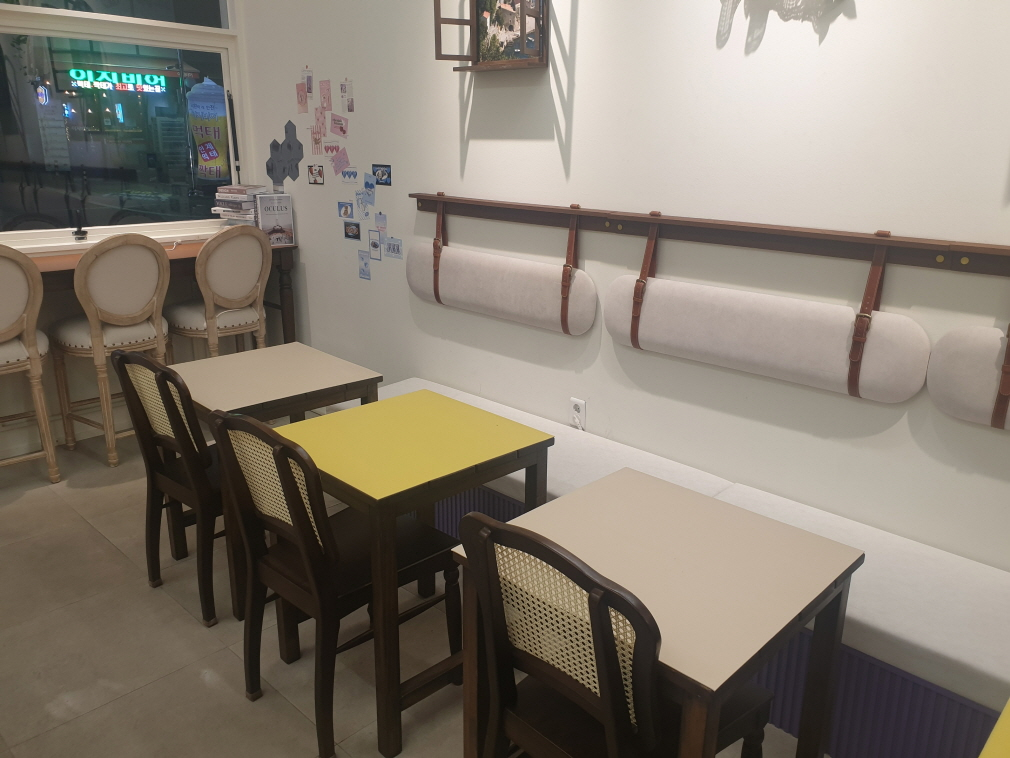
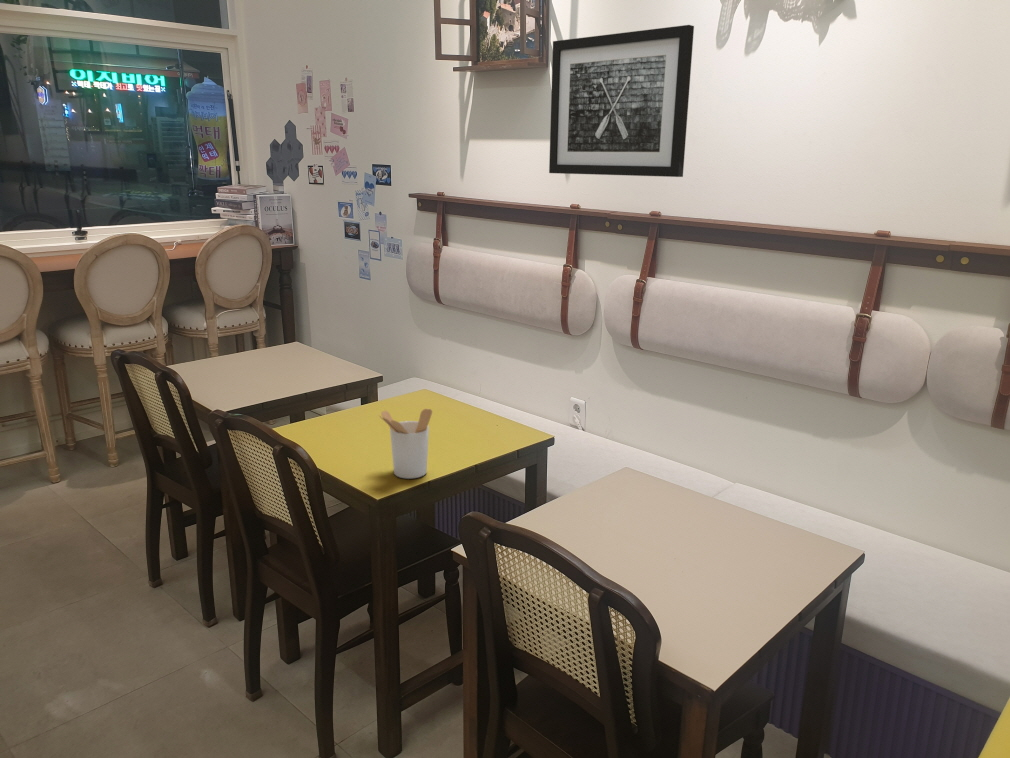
+ utensil holder (403, 441)
+ wall art (615, 106)
